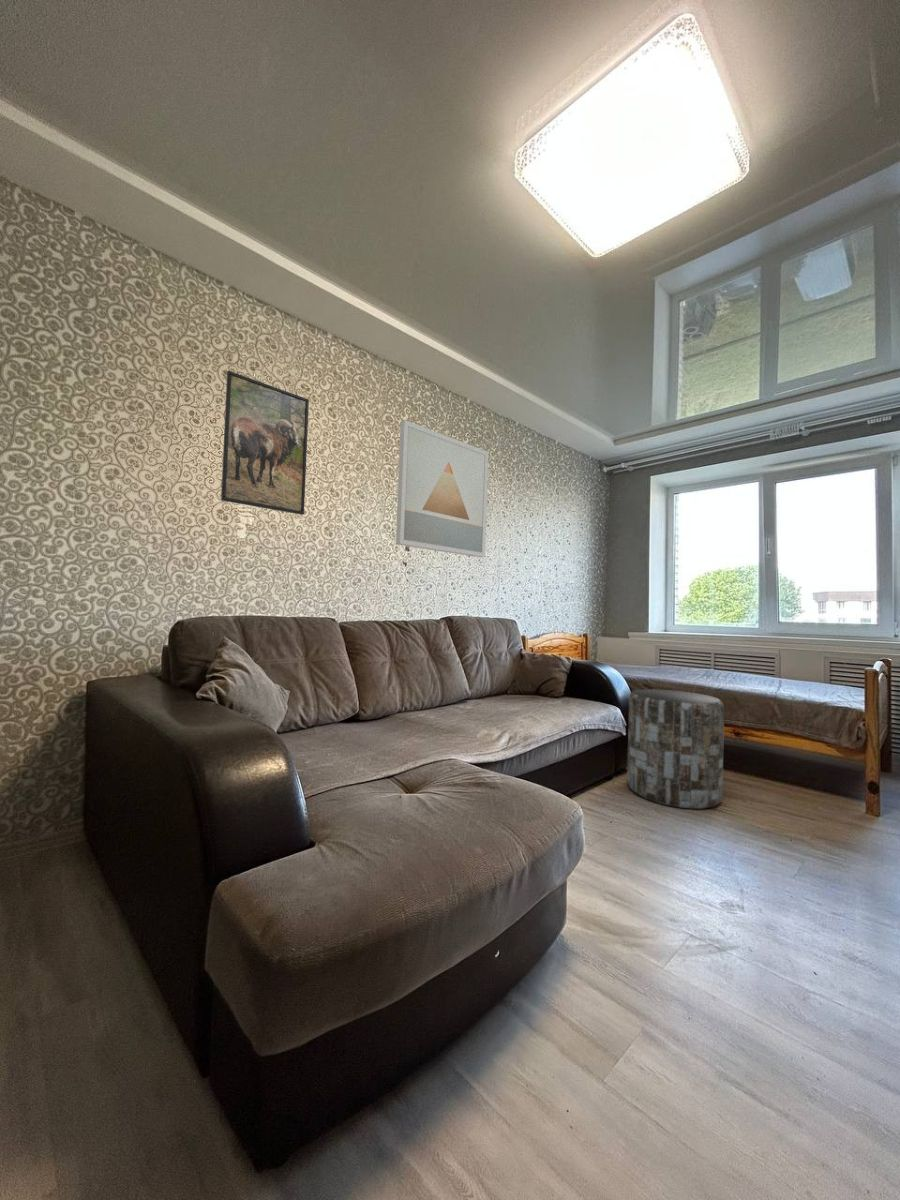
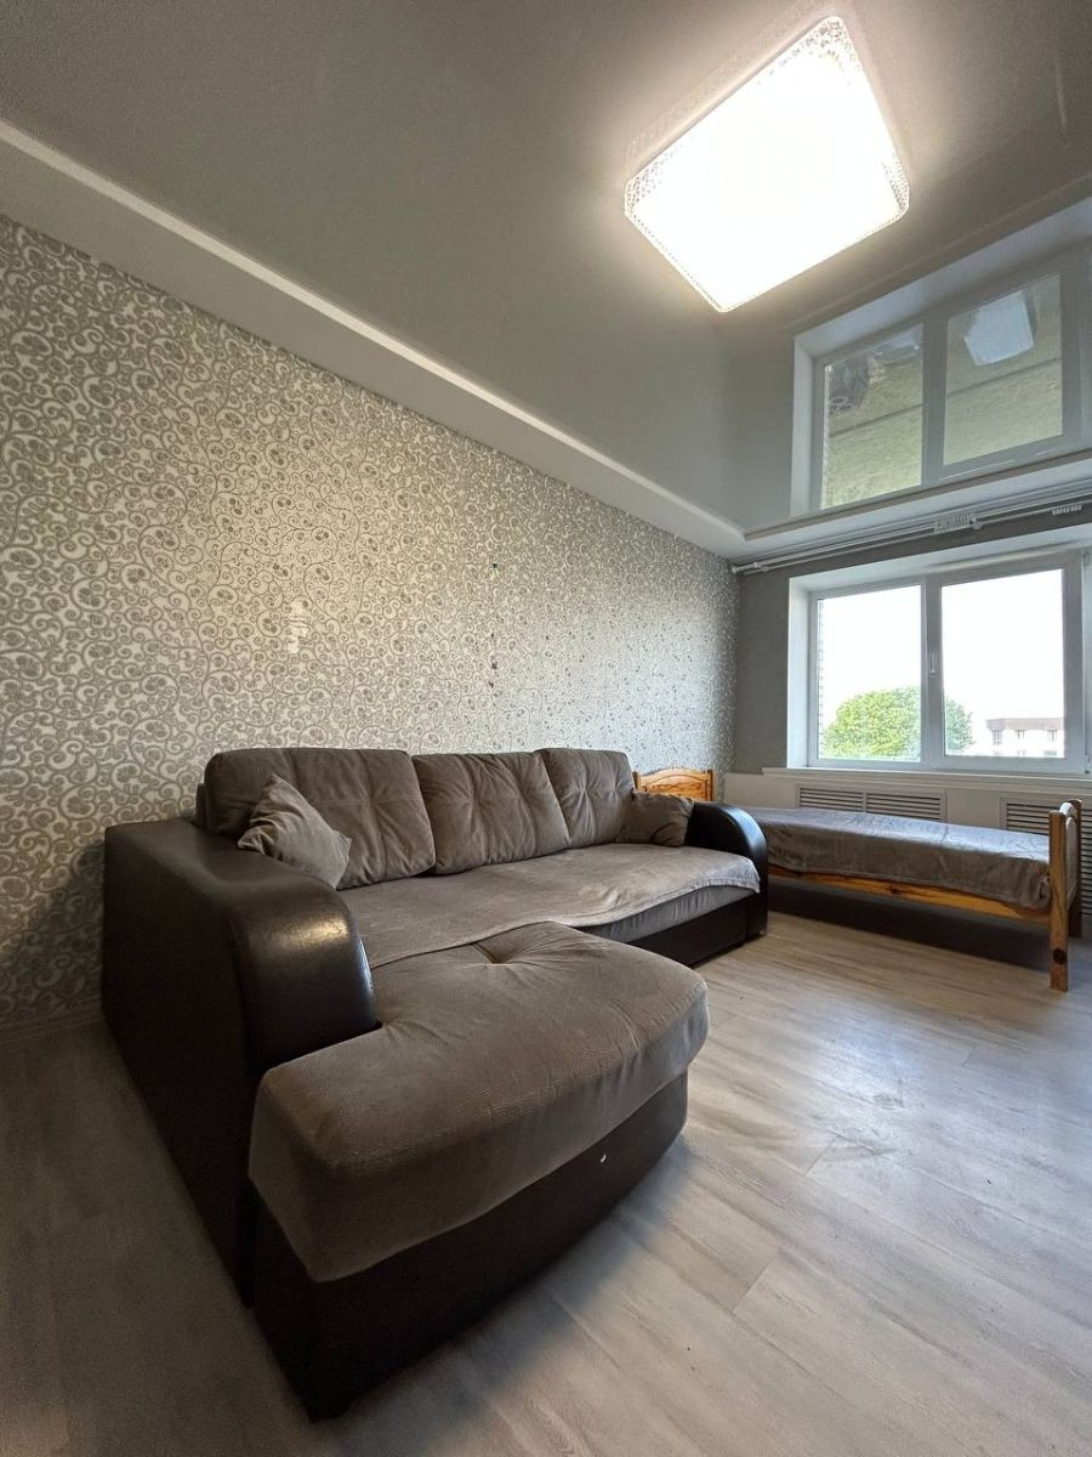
- side table (673, 743)
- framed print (267, 446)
- wall art (445, 494)
